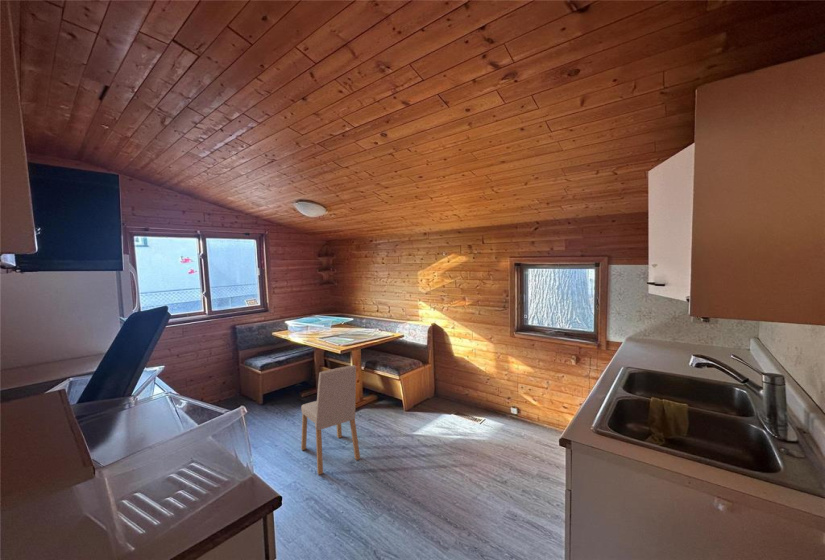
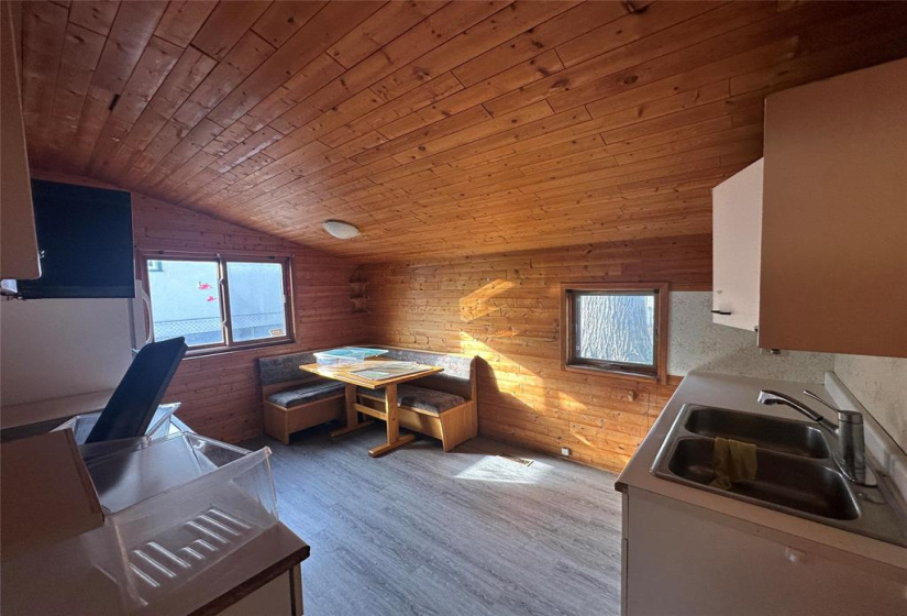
- dining chair (328, 407)
